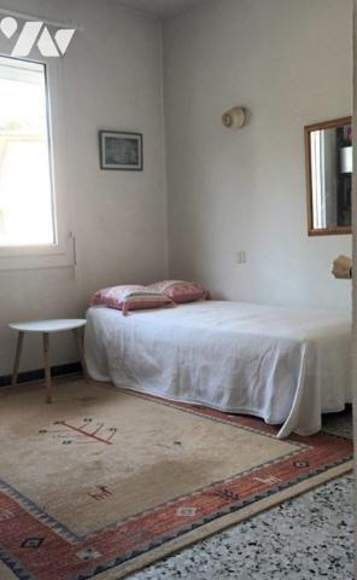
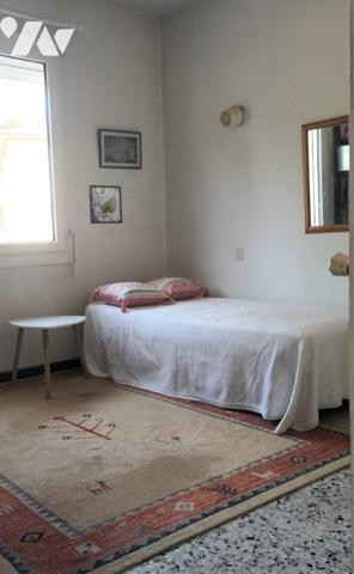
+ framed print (105, 204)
